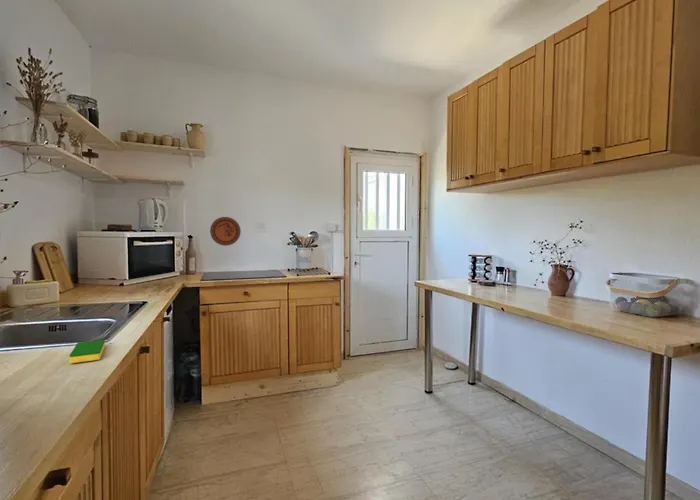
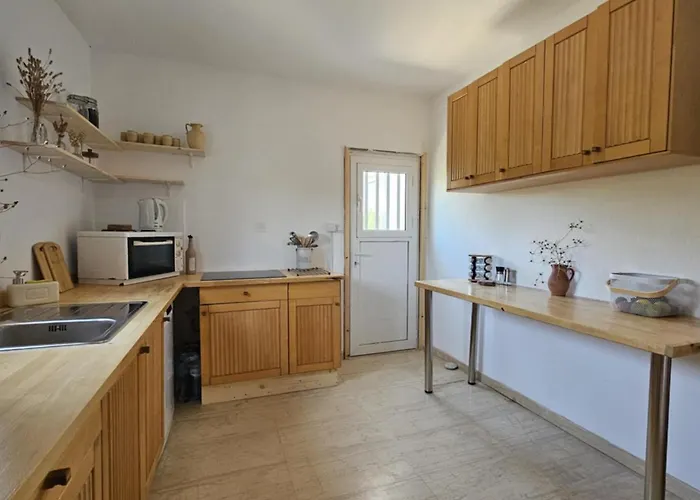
- dish sponge (88, 350)
- decorative plate (225, 231)
